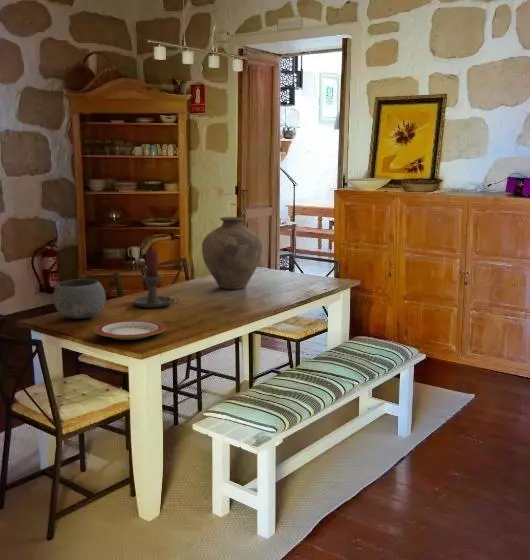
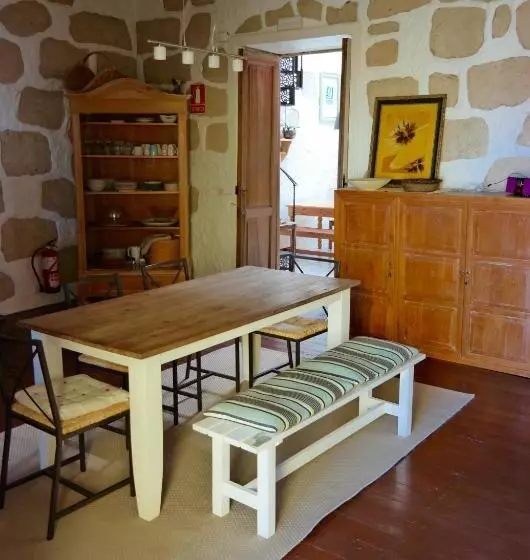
- plate (130, 330)
- bowl (79, 299)
- vase (232, 252)
- candle holder (157, 277)
